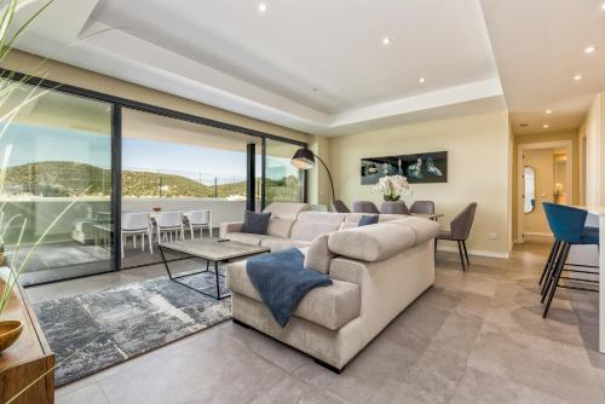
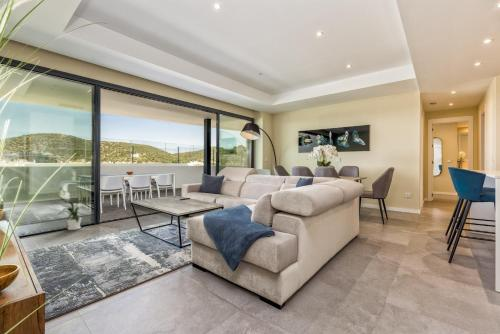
+ house plant (73, 213)
